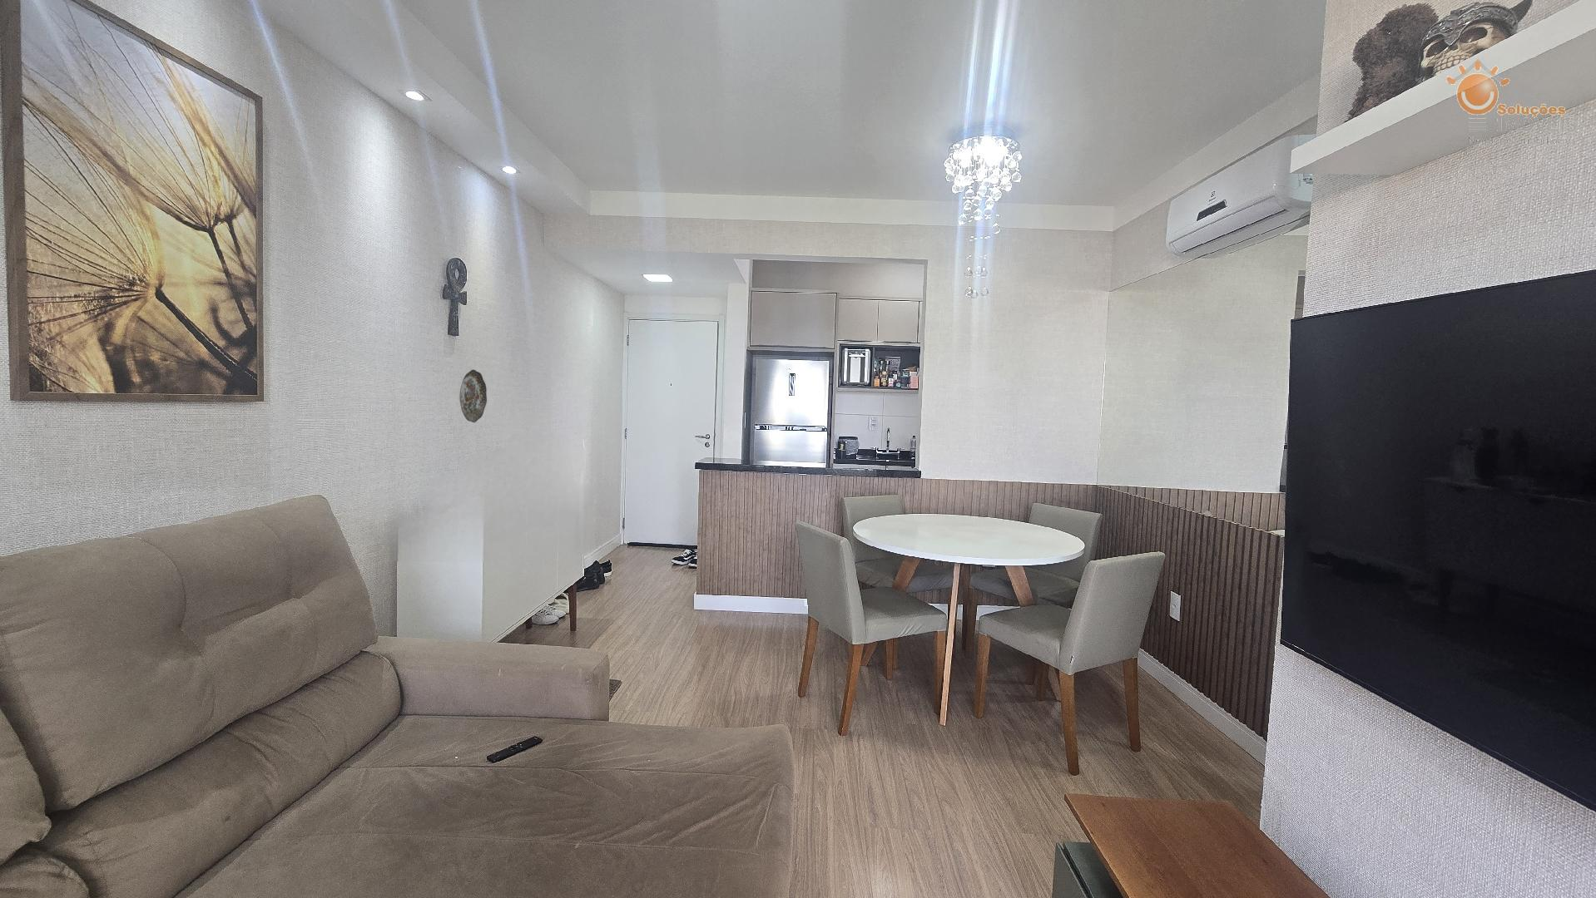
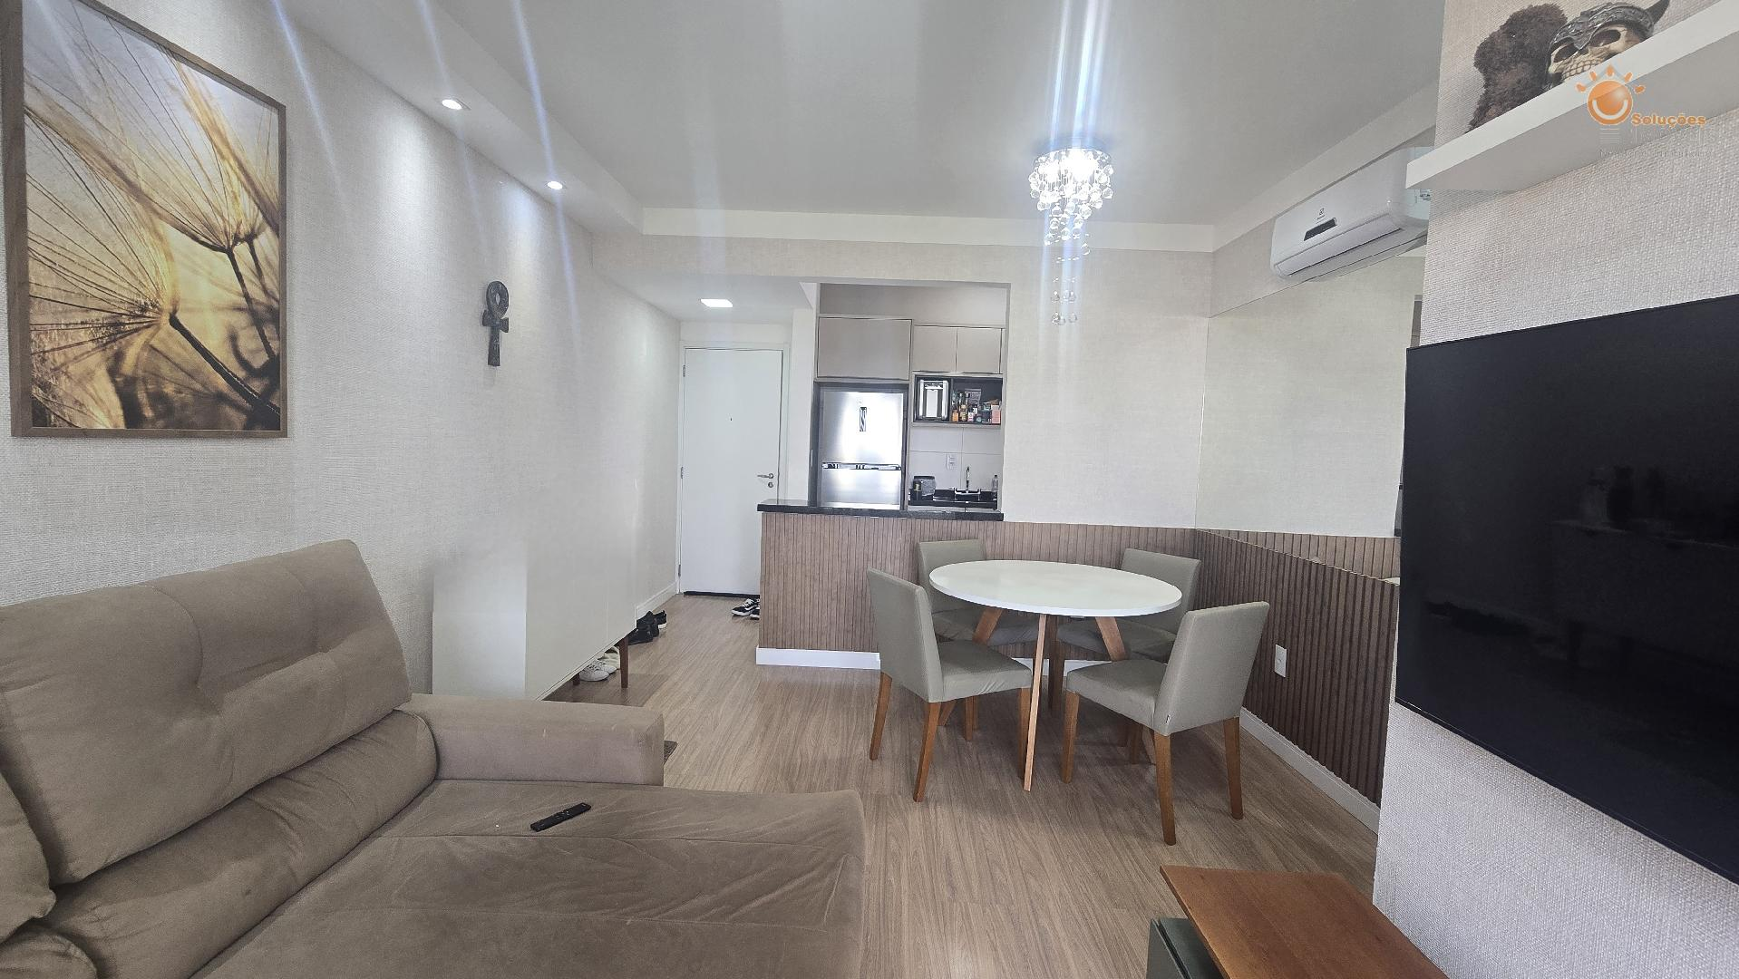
- decorative plate (471, 395)
